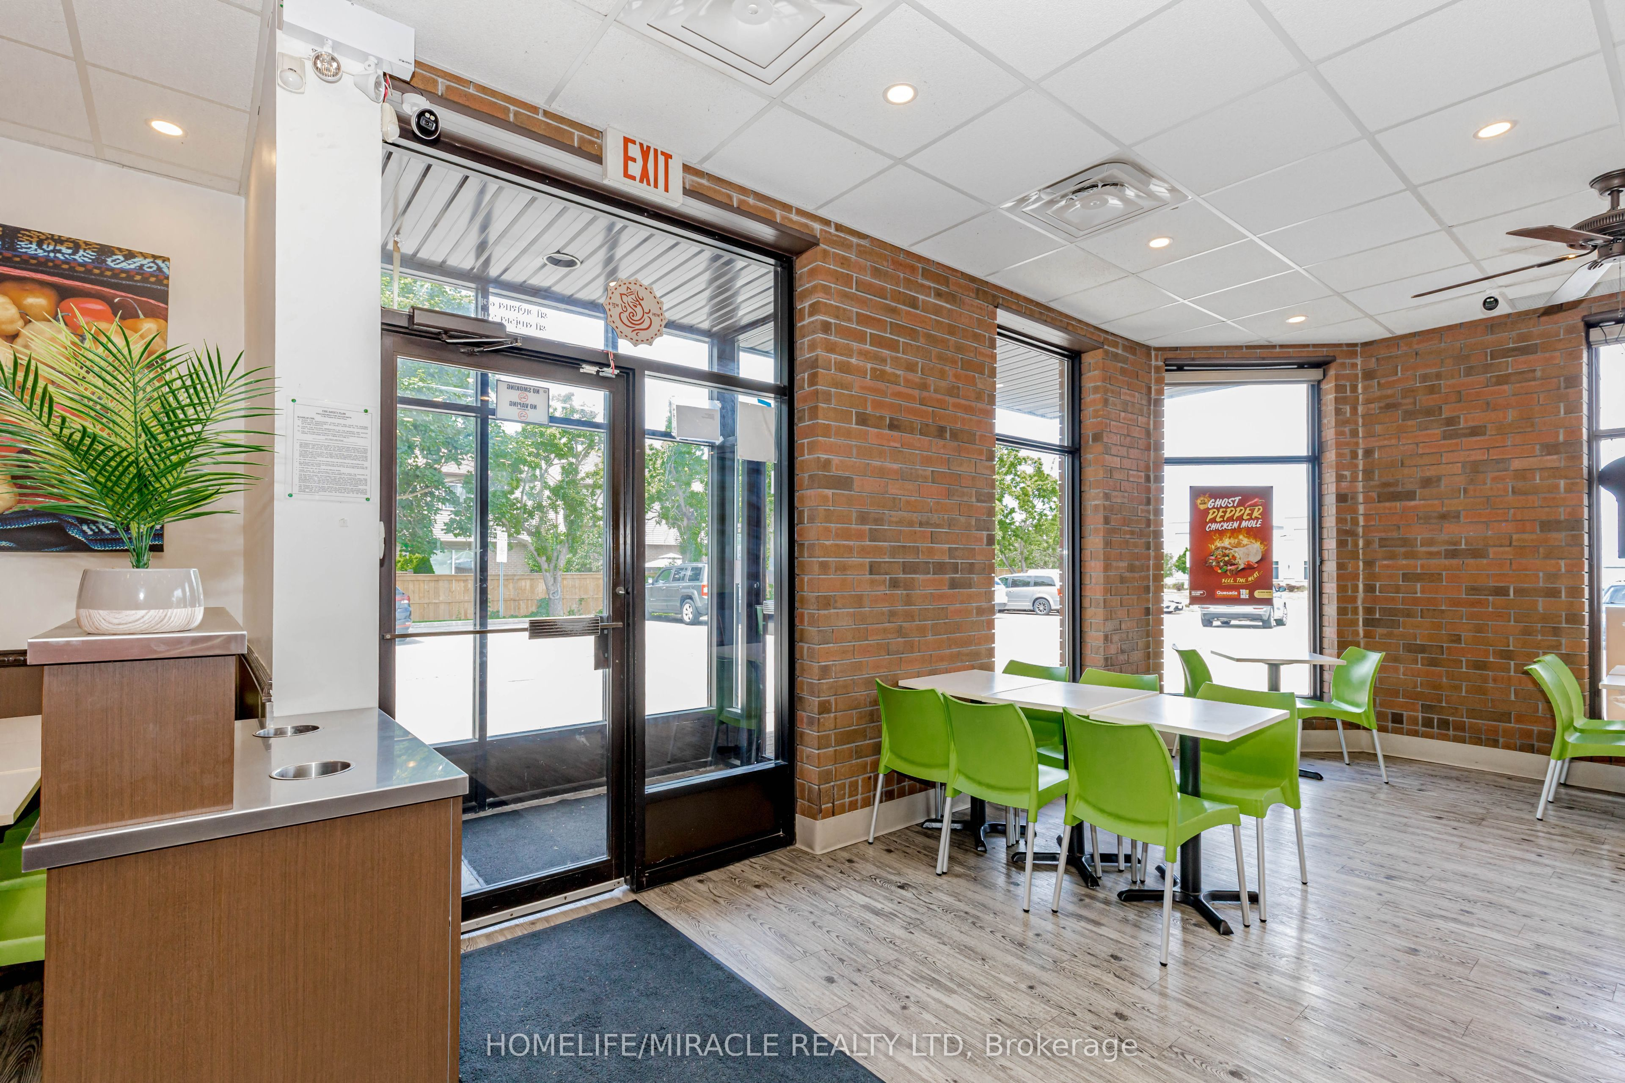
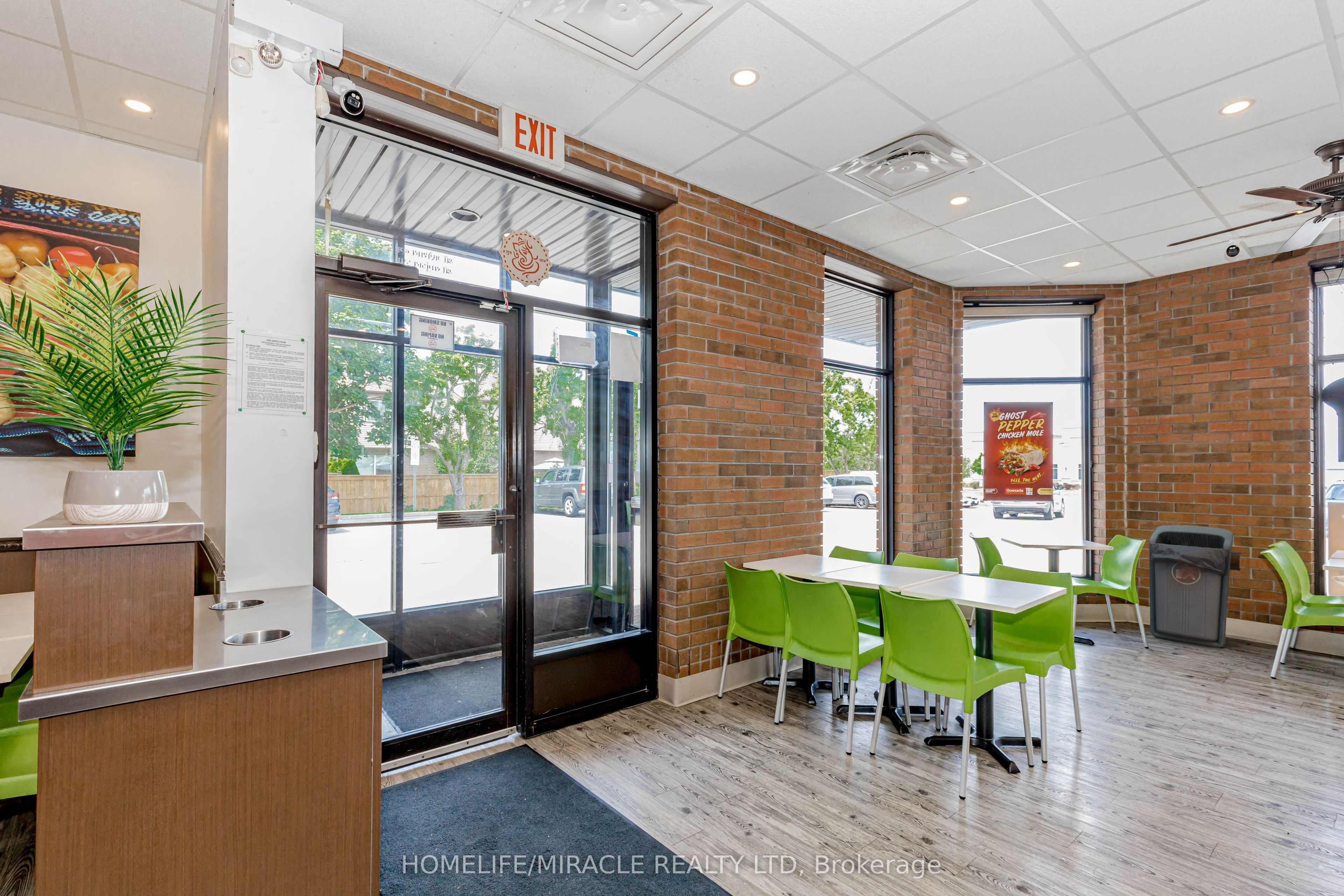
+ trash can (1191, 582)
